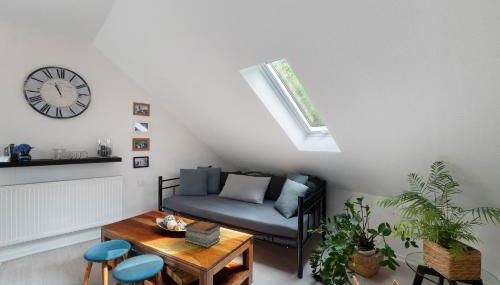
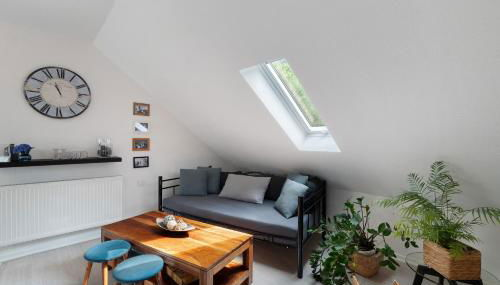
- book stack (202, 233)
